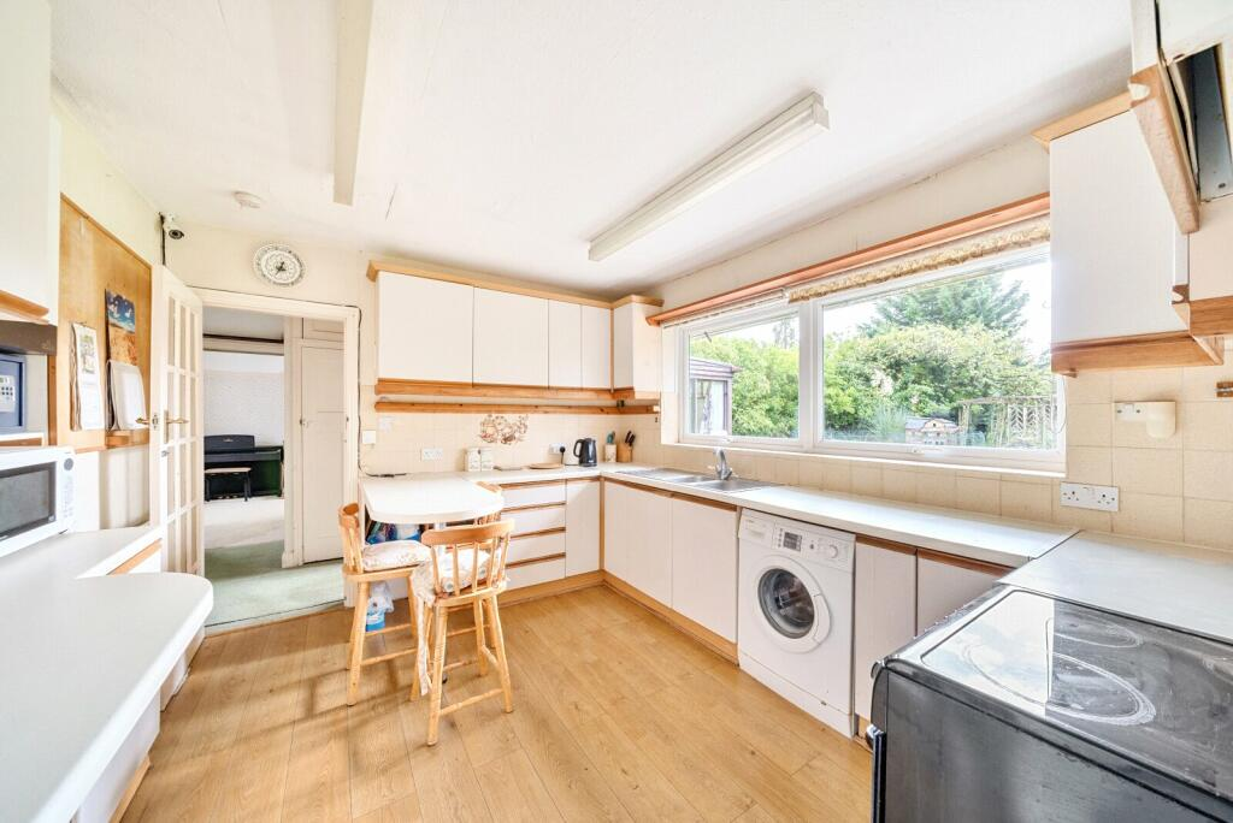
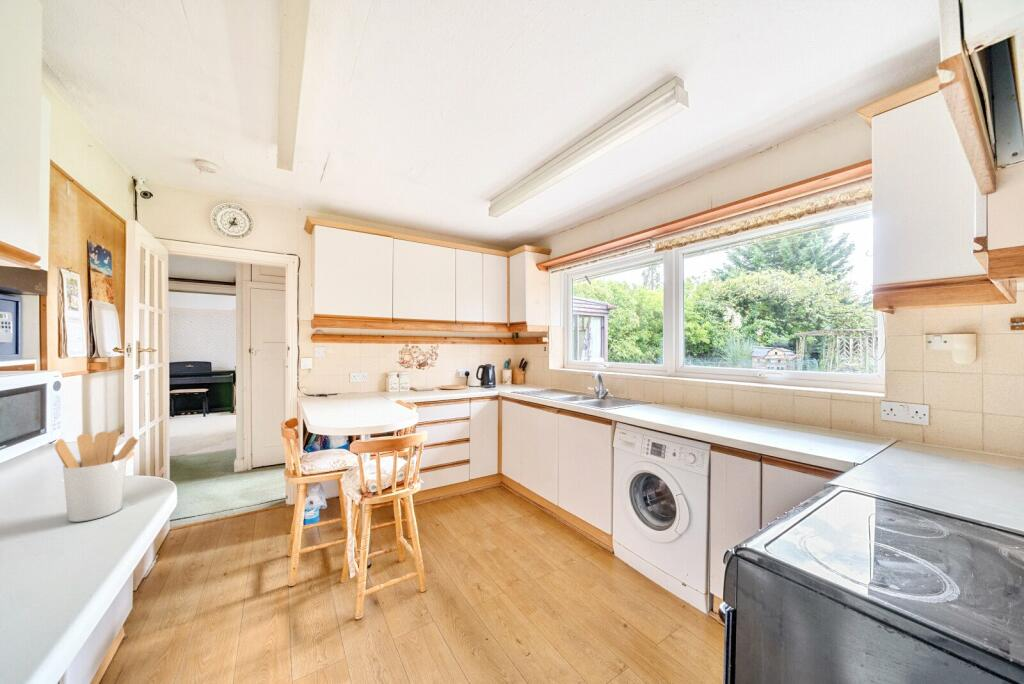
+ utensil holder (96, 471)
